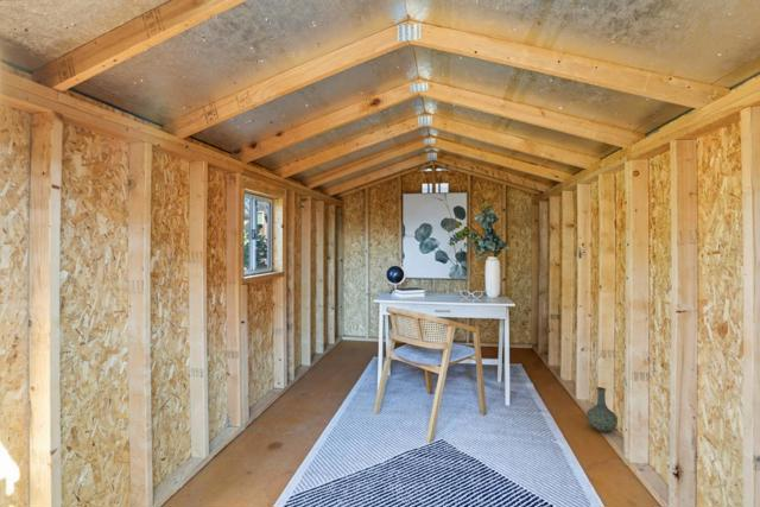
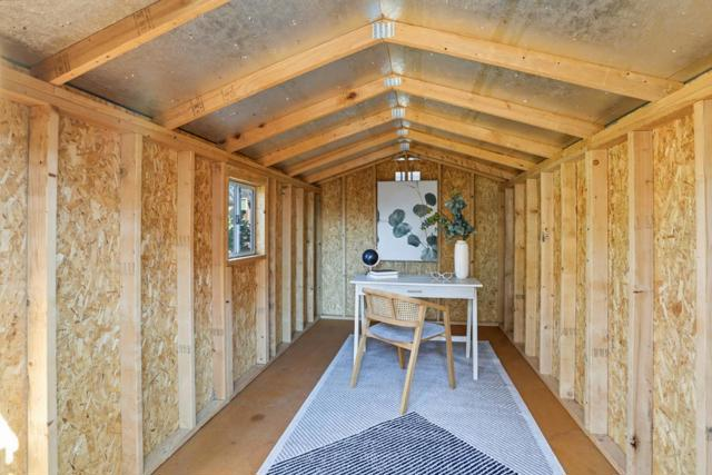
- vase (601, 408)
